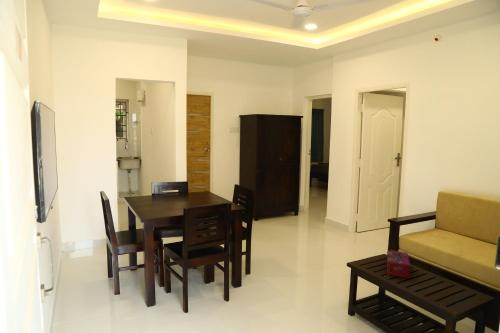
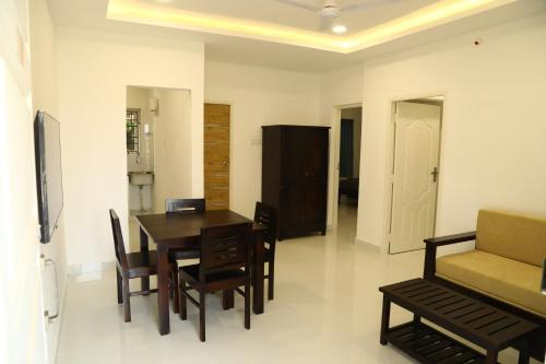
- tissue box (397, 263)
